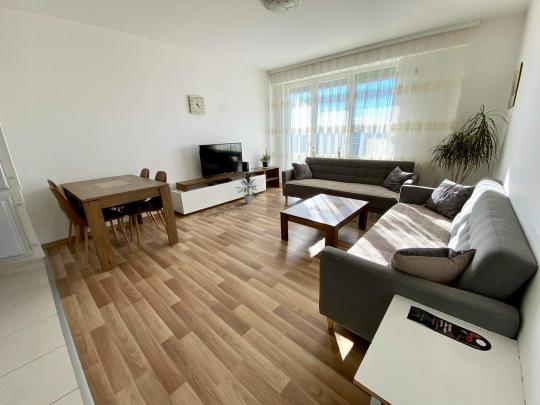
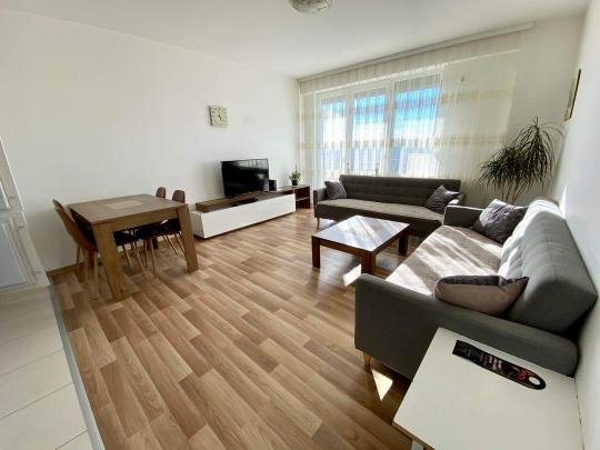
- indoor plant (247, 187)
